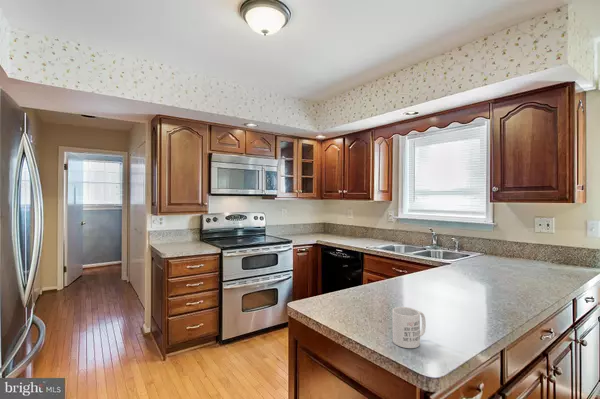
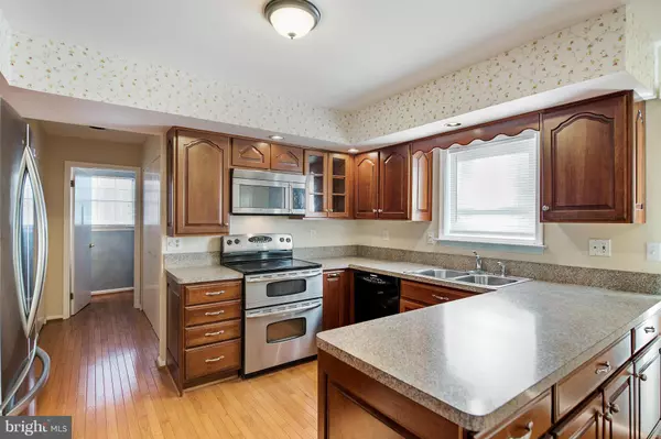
- mug (410, 325)
